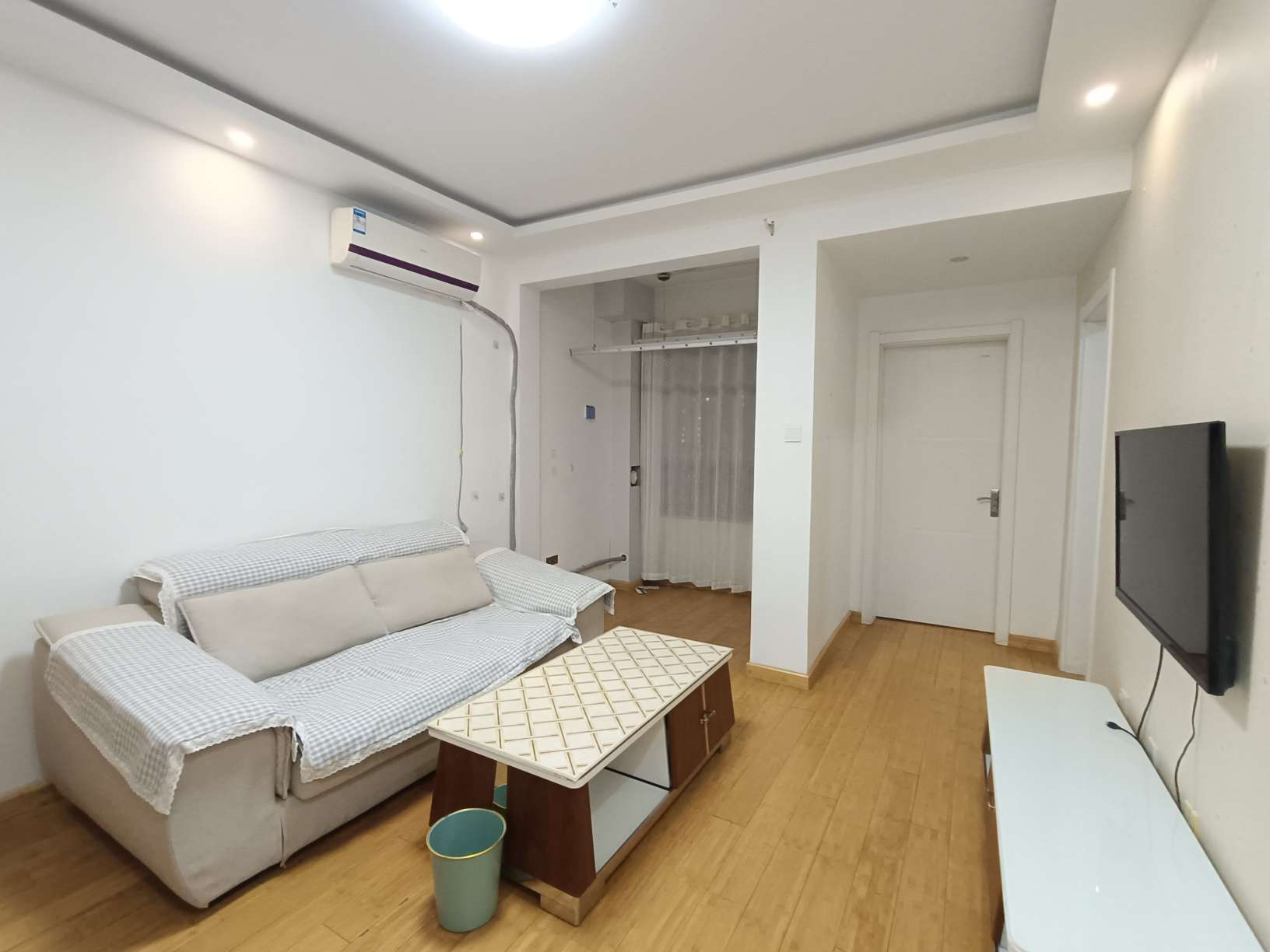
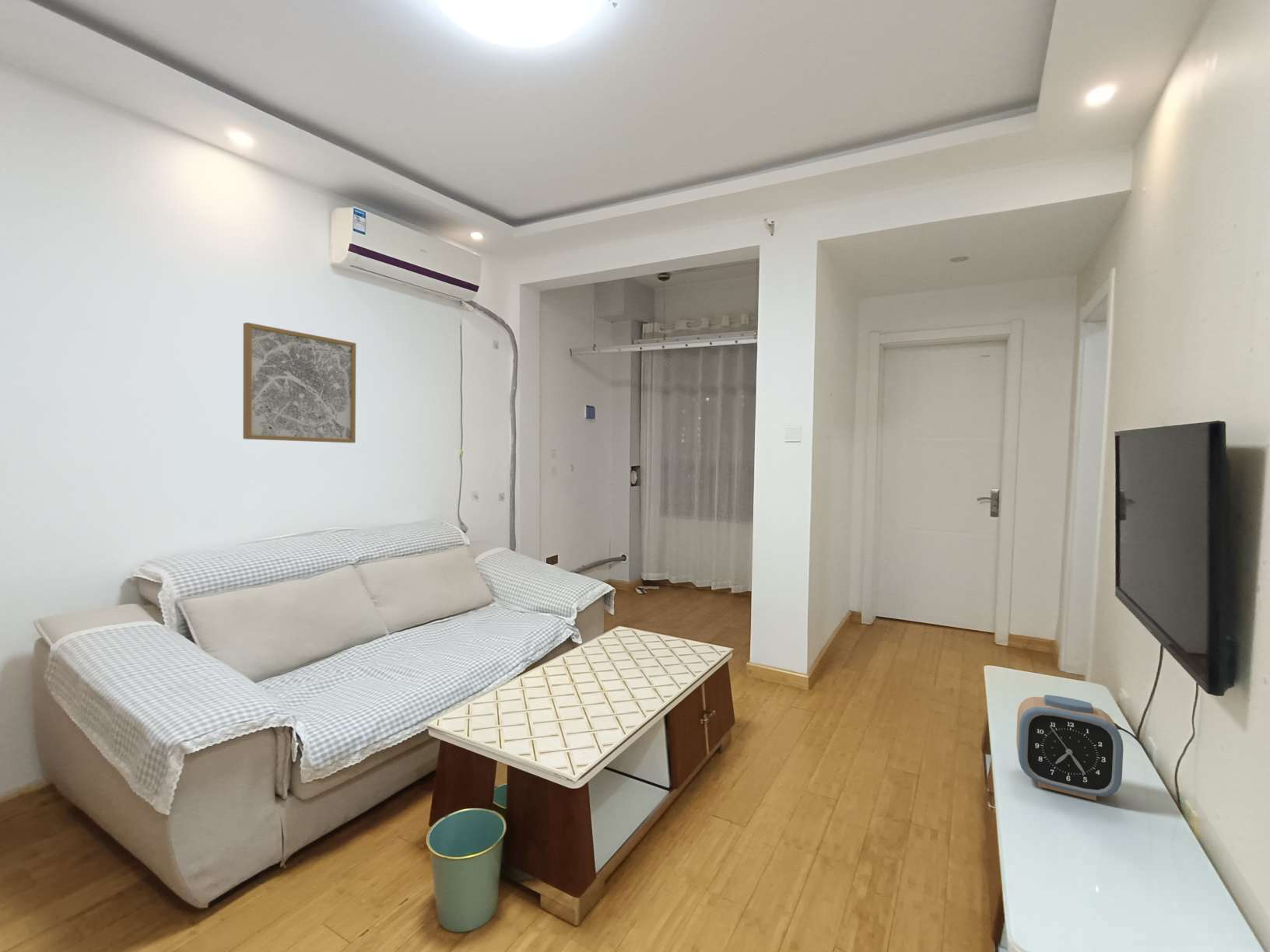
+ wall art (303, 387)
+ alarm clock (1066, 744)
